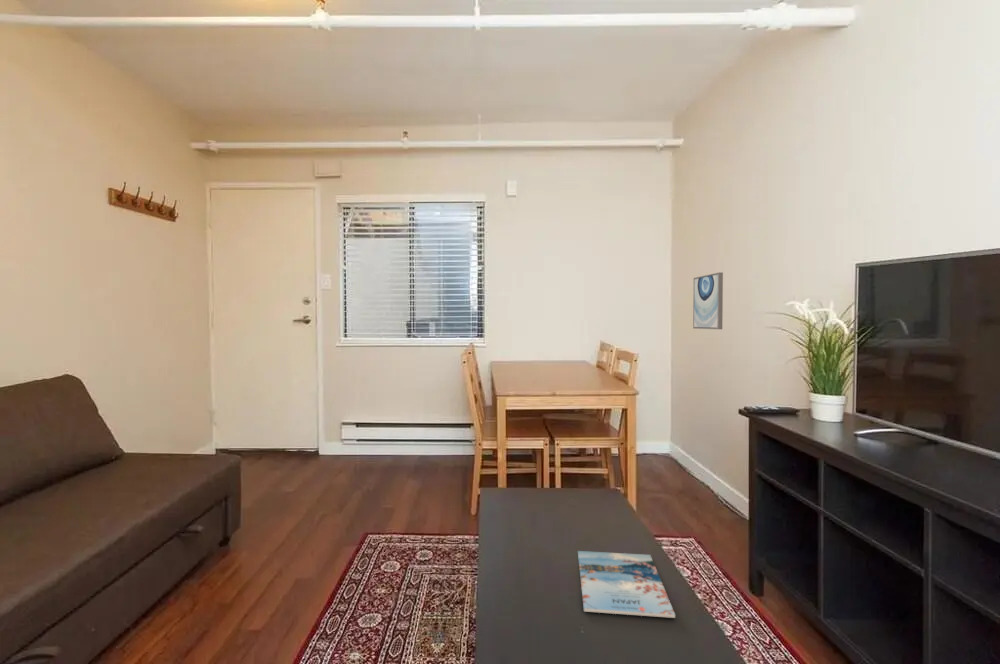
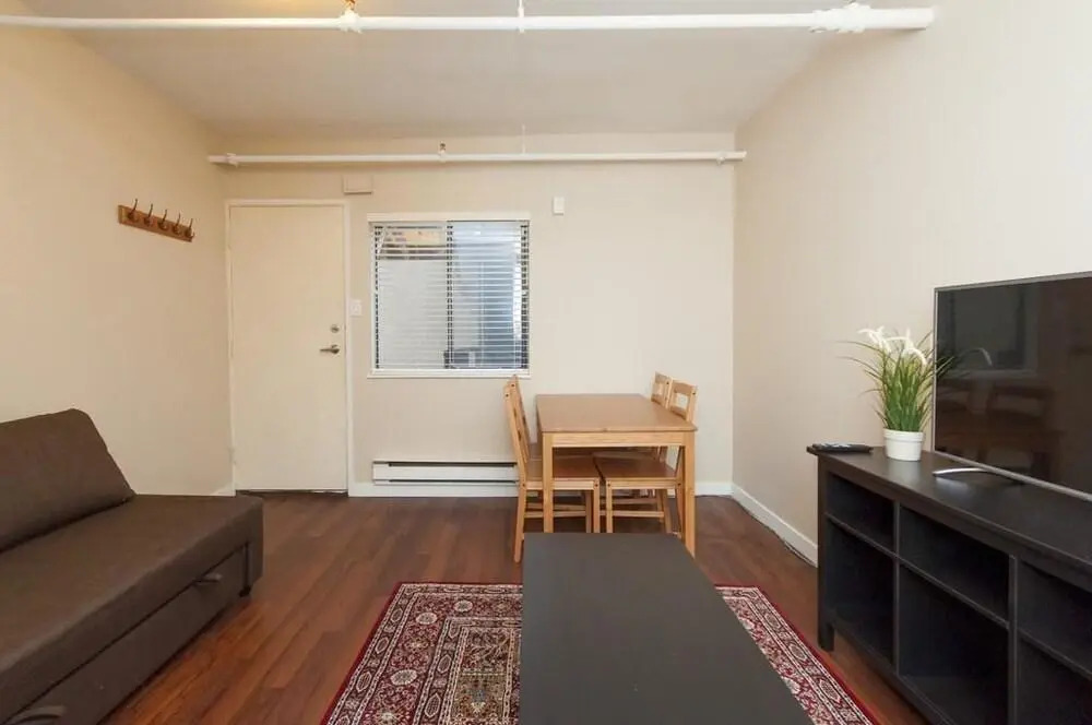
- magazine (620, 580)
- wall art (707, 302)
